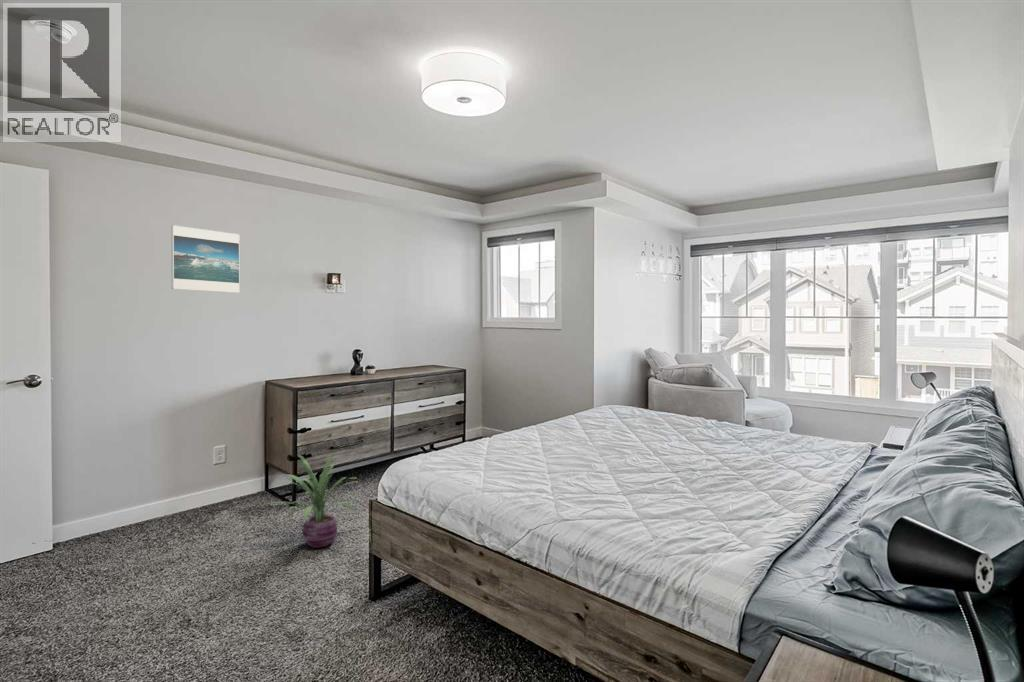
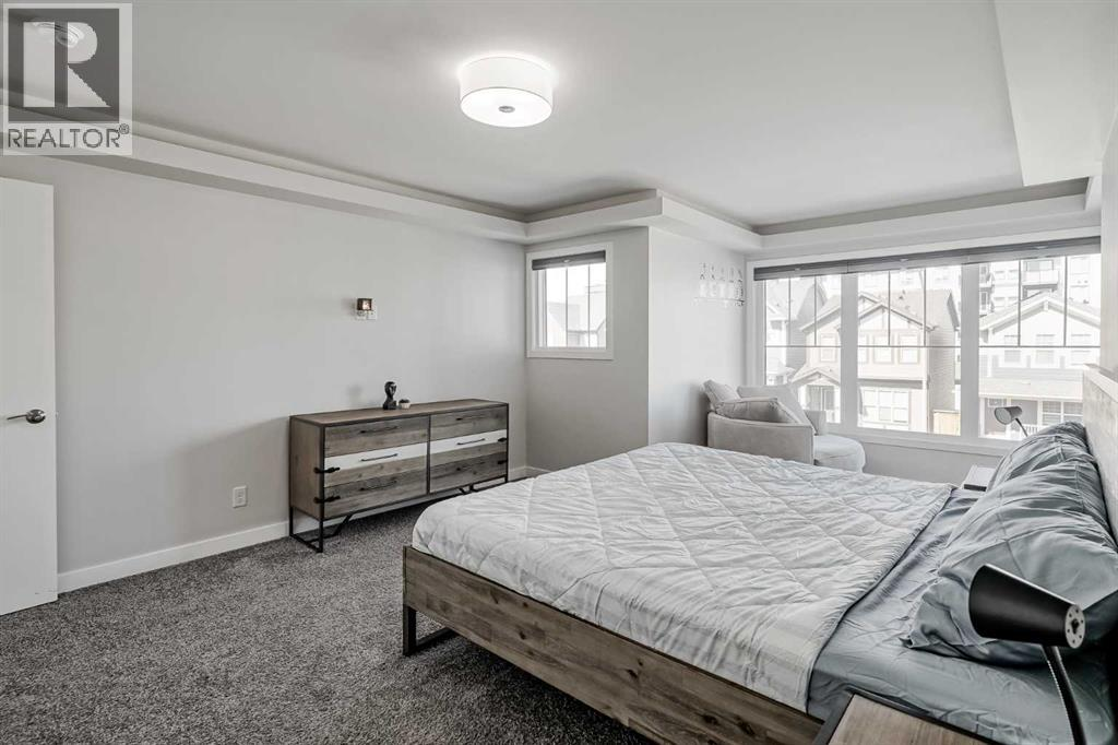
- decorative plant (311, 499)
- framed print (206, 260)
